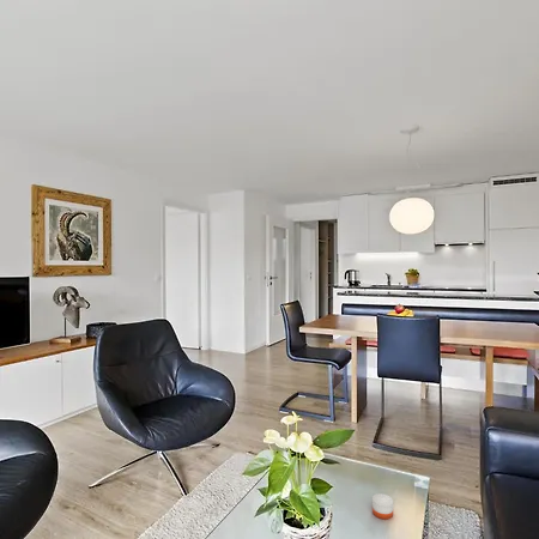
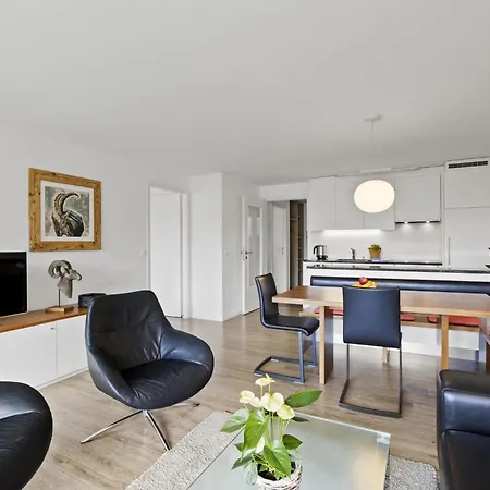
- candle (382, 498)
